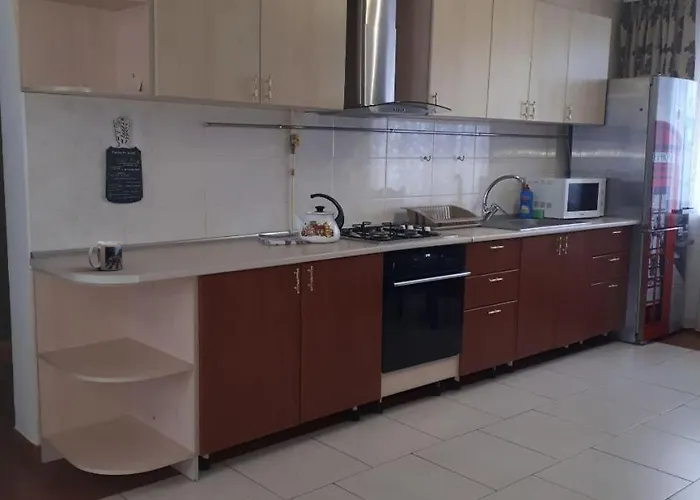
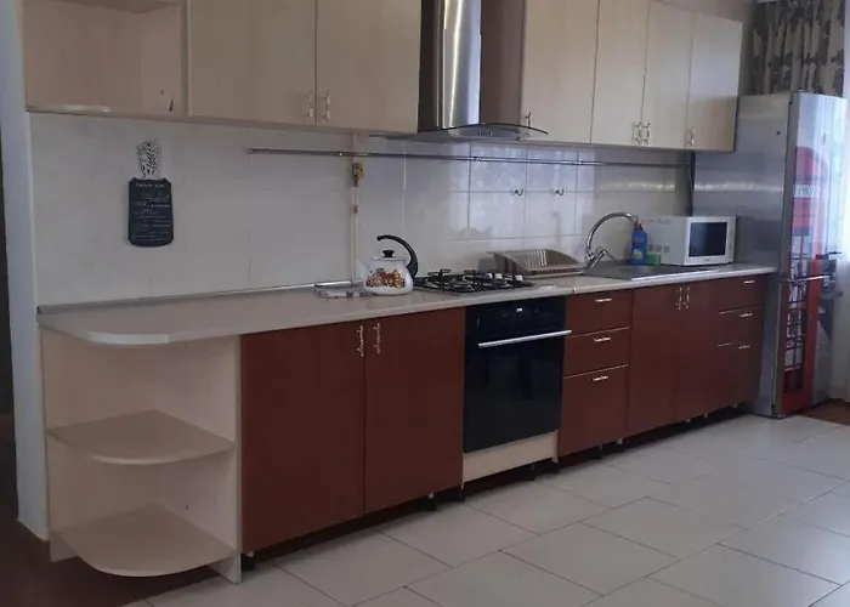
- mug (105, 255)
